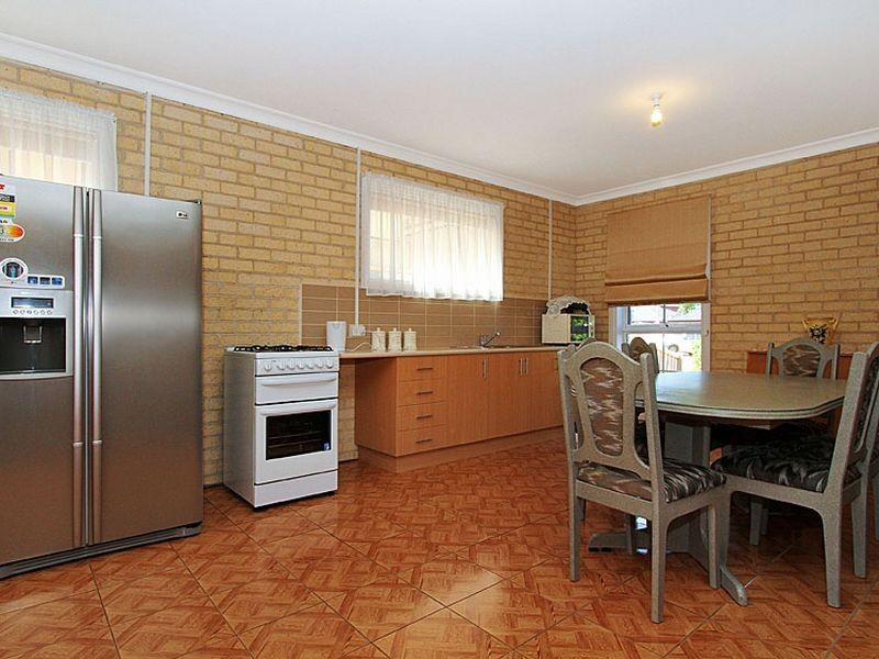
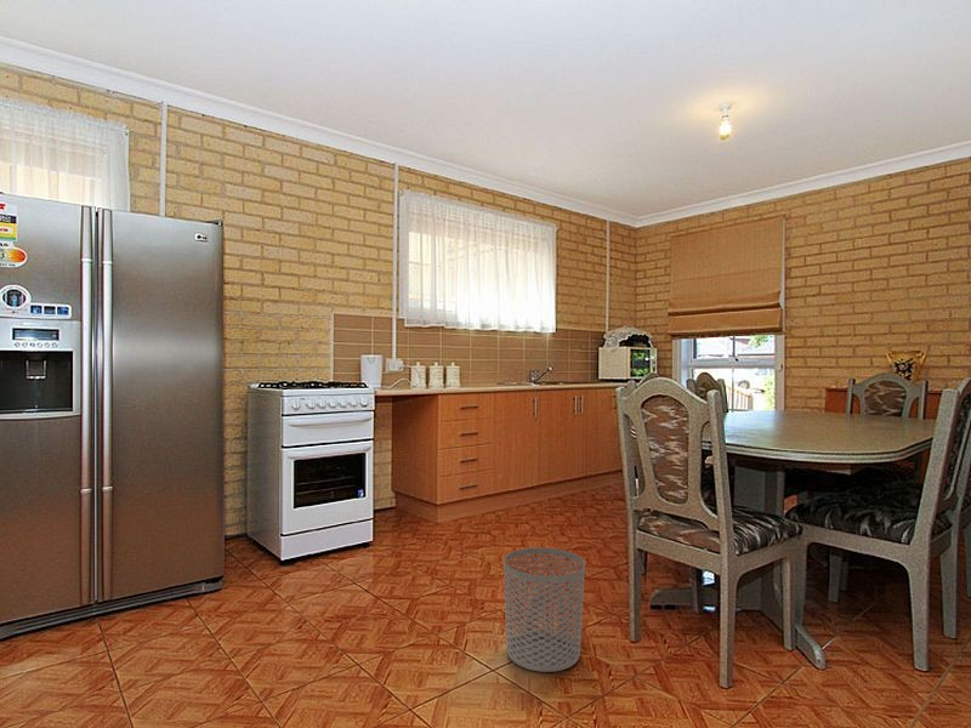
+ waste bin (543, 607)
